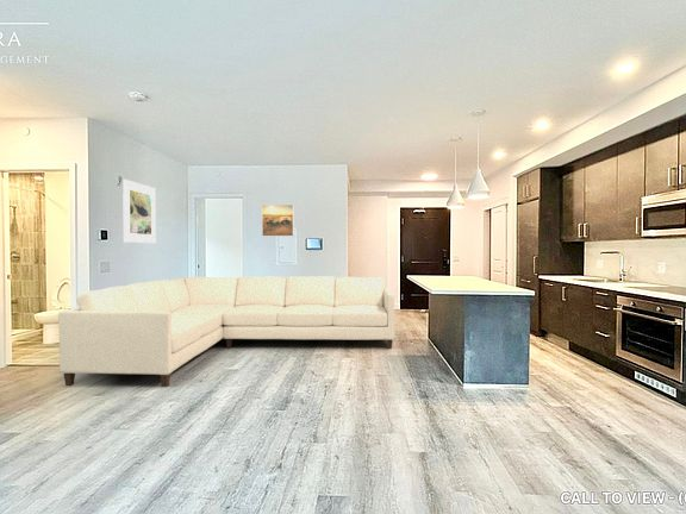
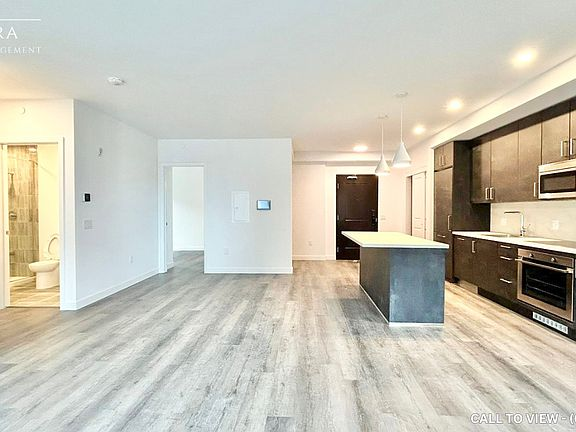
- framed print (141, 213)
- sofa (262, 318)
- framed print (277, 220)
